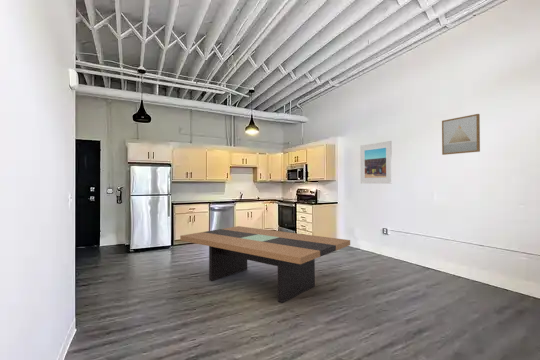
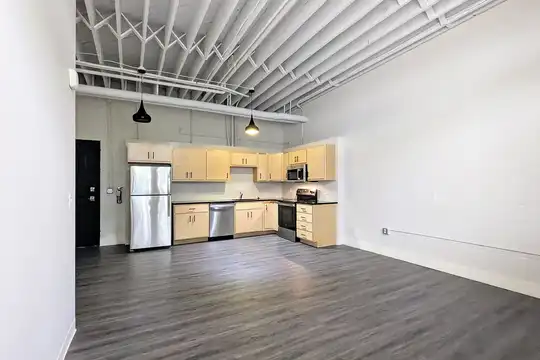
- dining table (261, 260)
- wall art (459, 135)
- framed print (375, 163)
